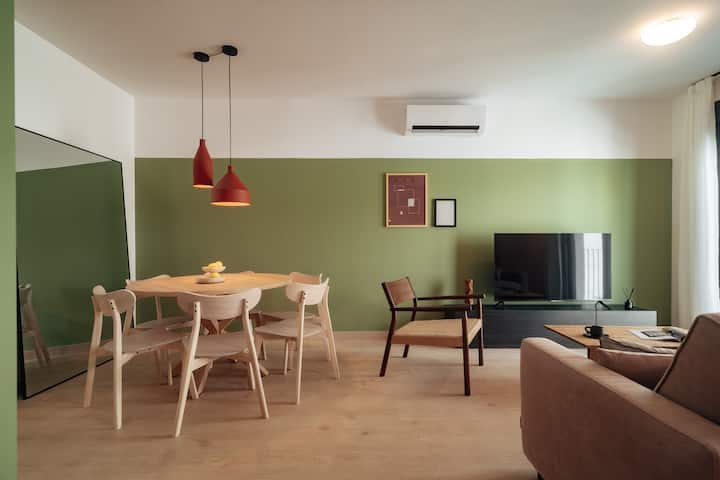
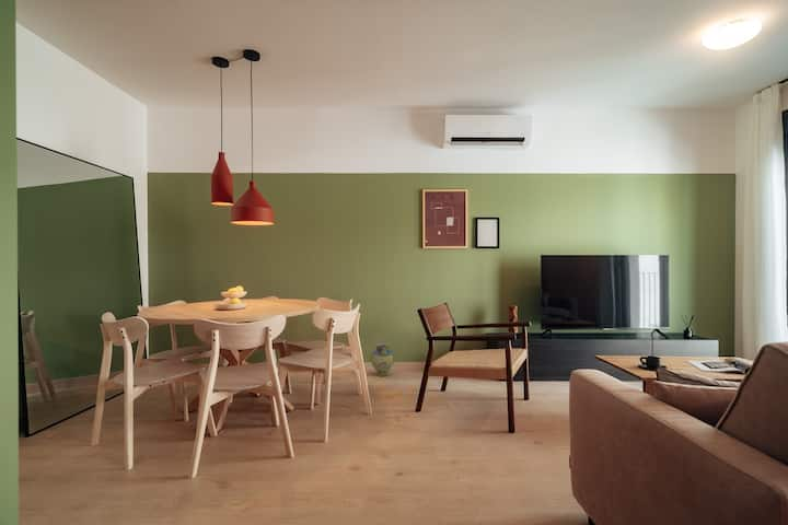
+ ceramic jug (382, 359)
